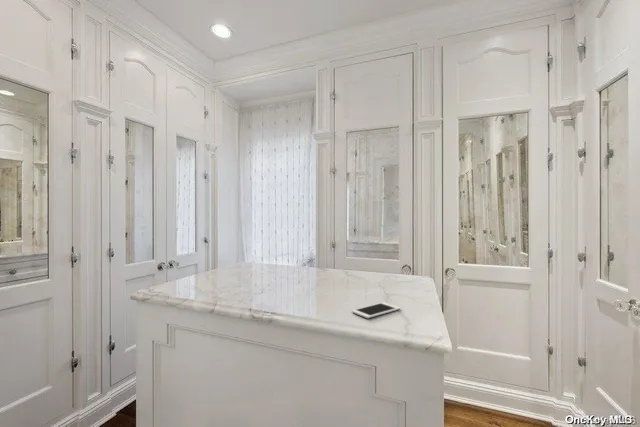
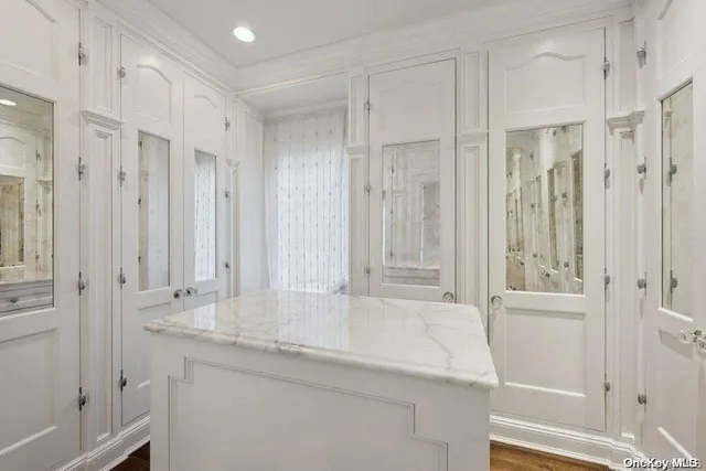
- cell phone (376, 309)
